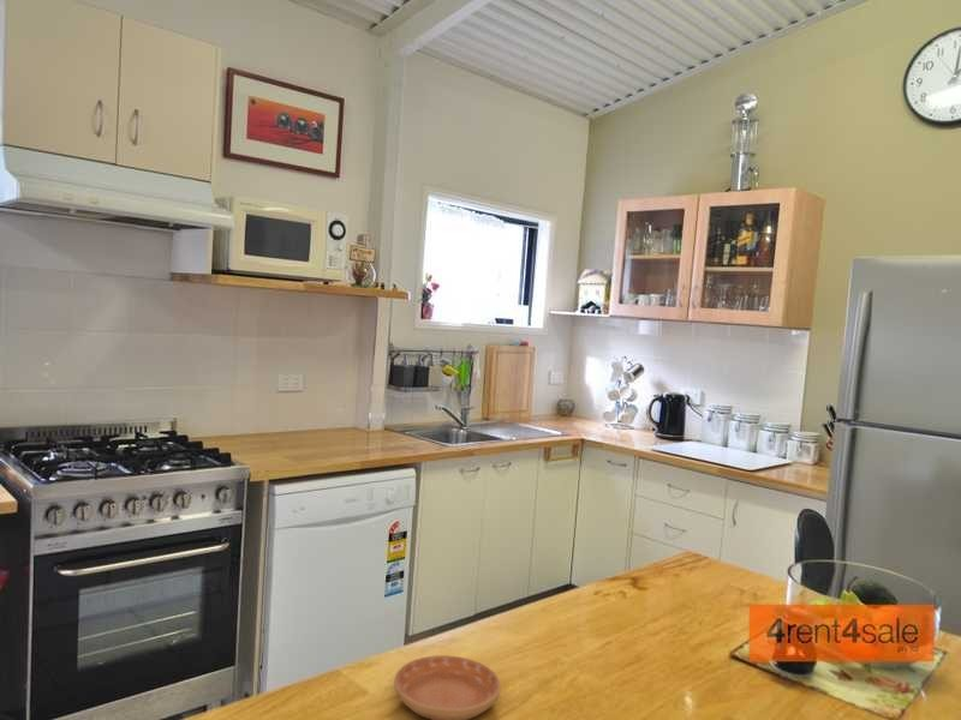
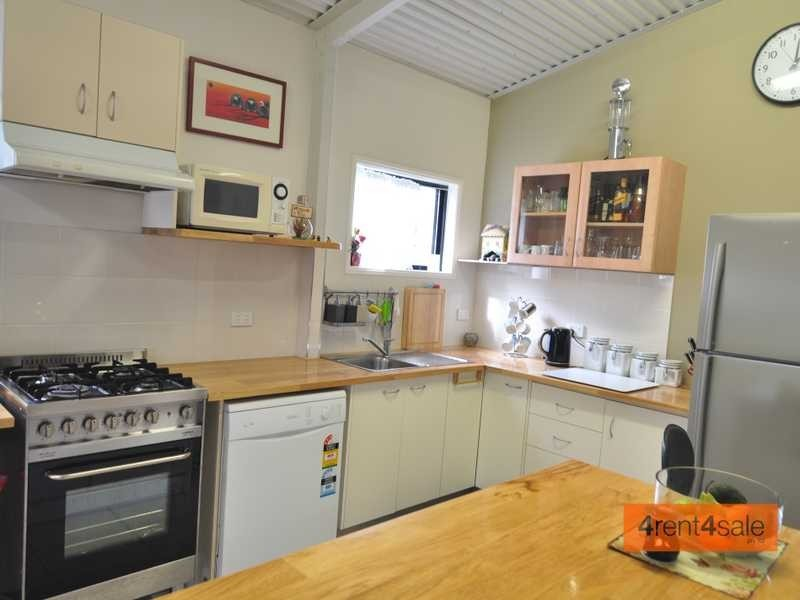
- saucer (447, 689)
